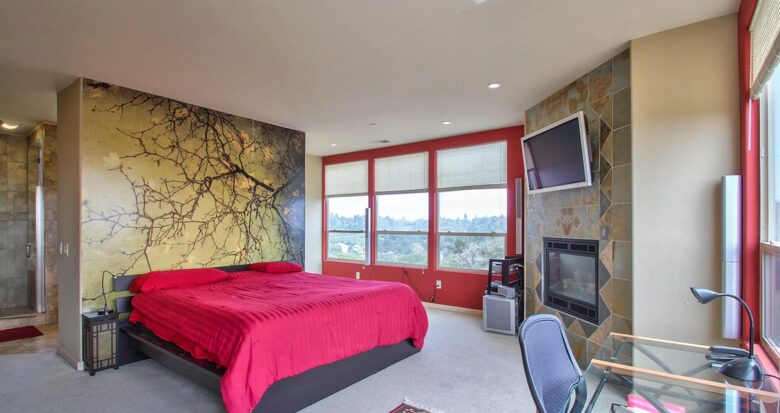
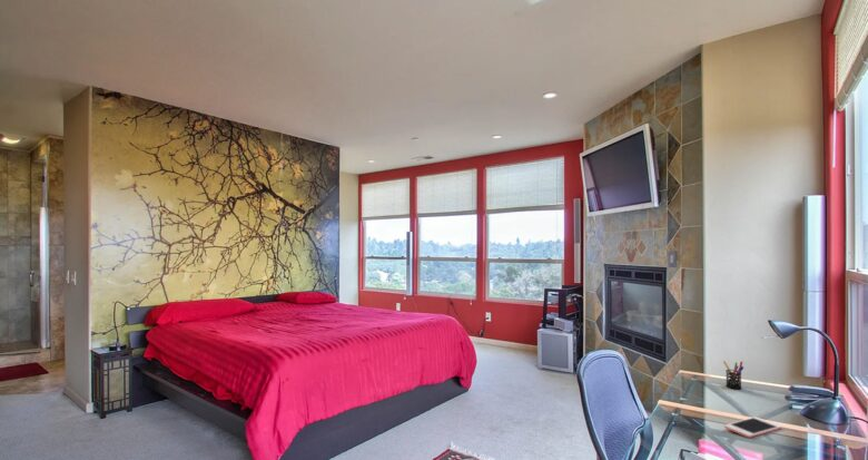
+ cell phone (752, 427)
+ pen holder (734, 373)
